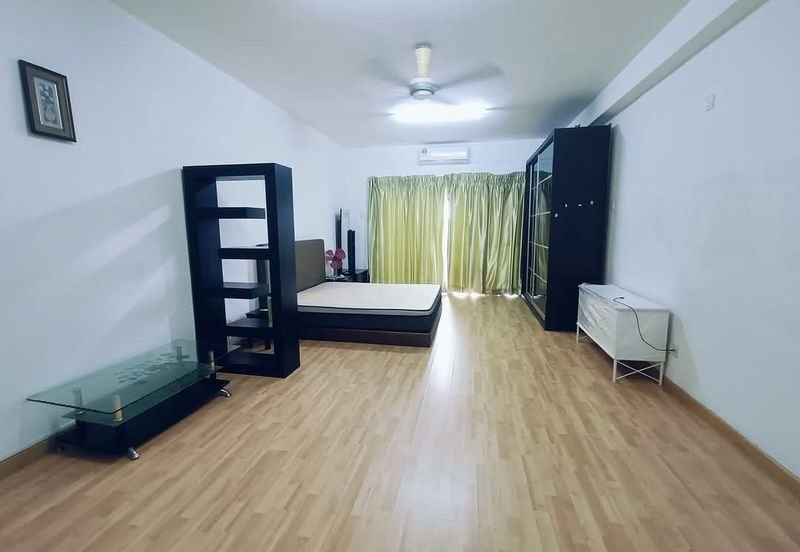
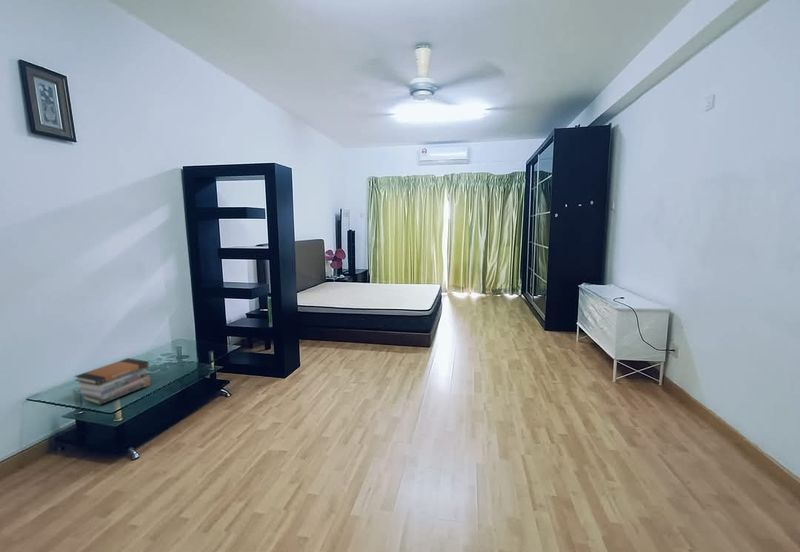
+ book stack (114, 380)
